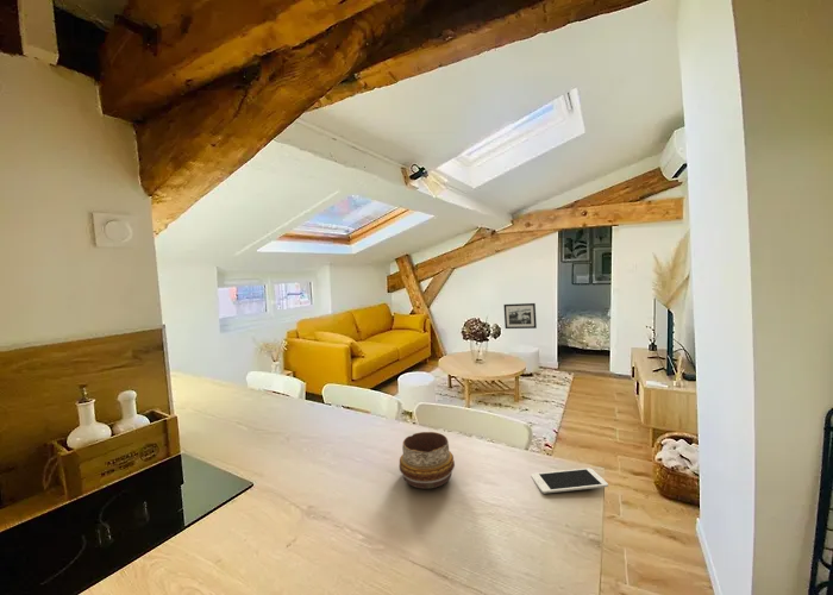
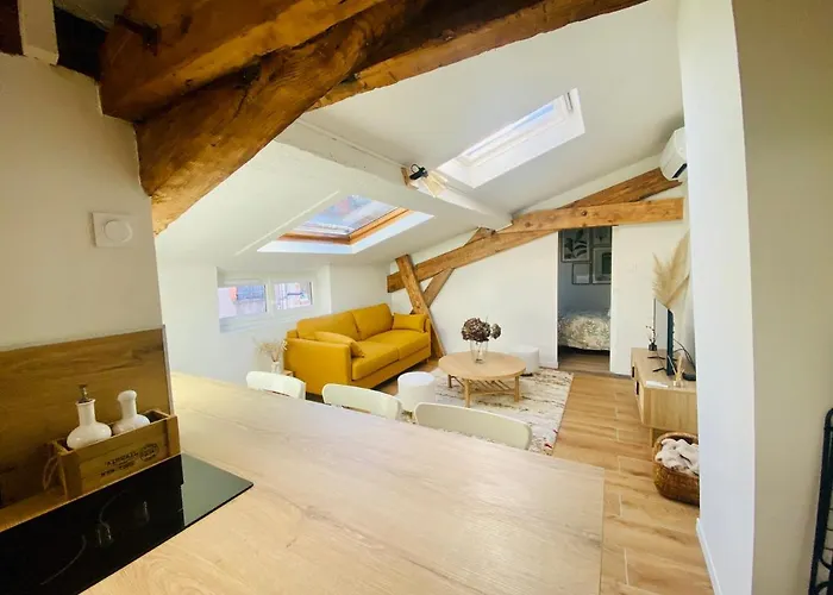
- cell phone (568, 480)
- picture frame (519, 315)
- decorative bowl (426, 459)
